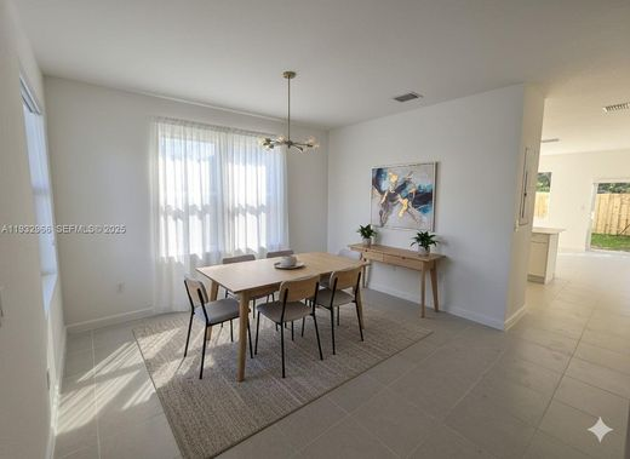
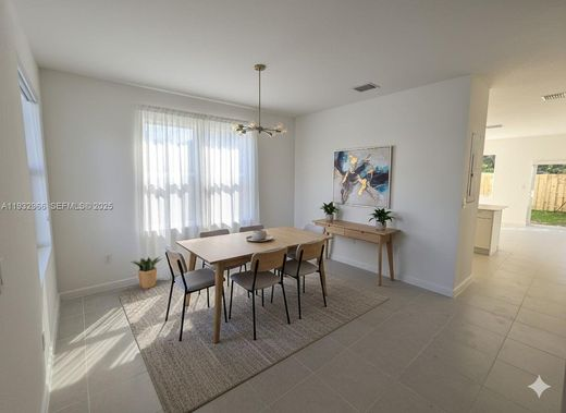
+ potted plant (148, 271)
